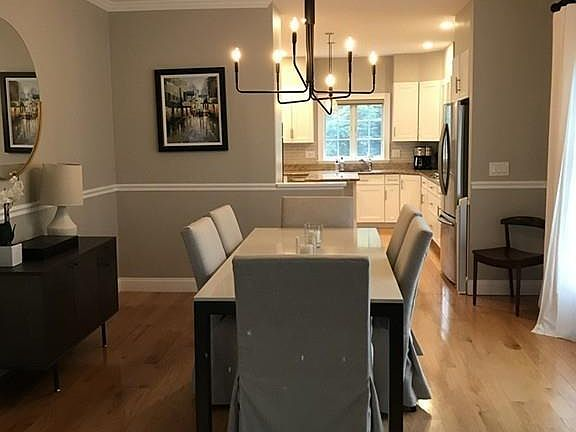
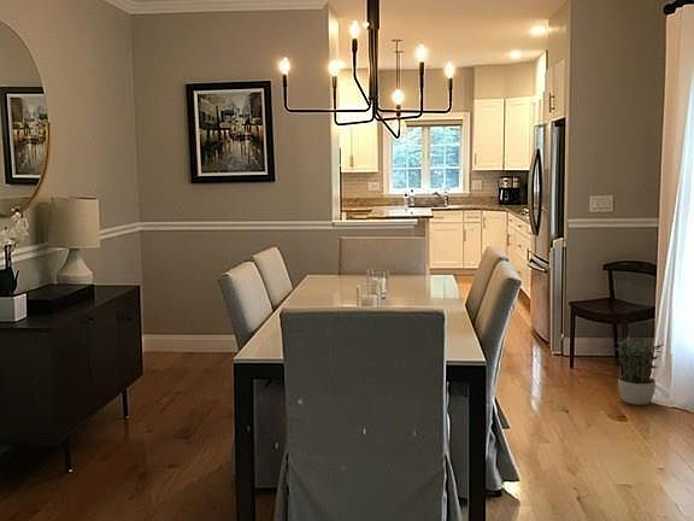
+ potted plant (635, 367)
